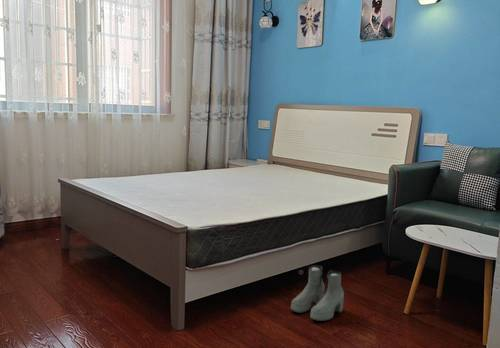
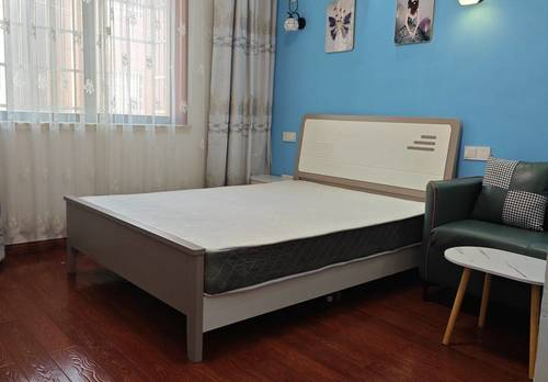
- boots (318, 291)
